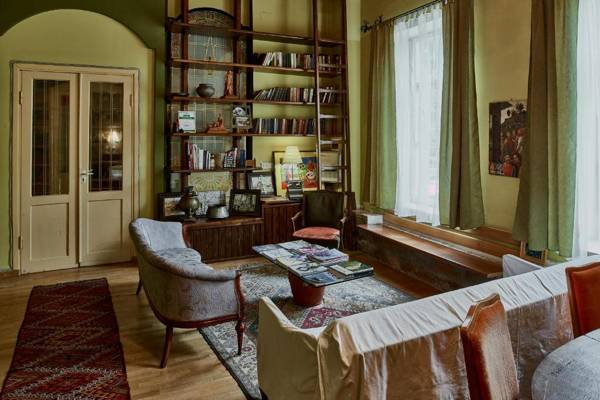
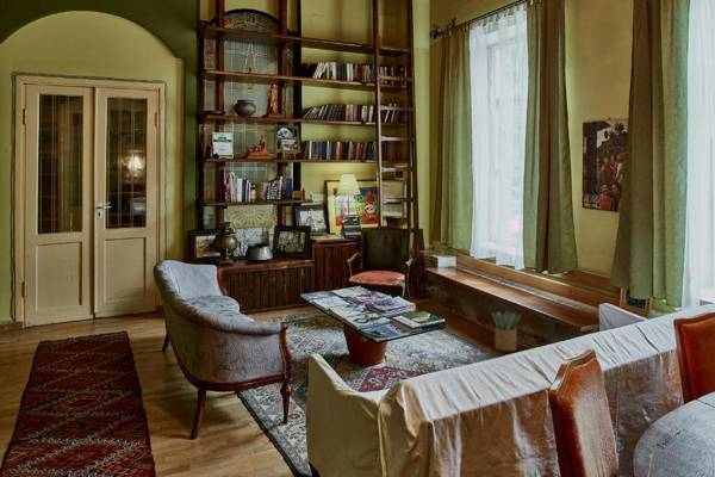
+ potted plant (504, 329)
